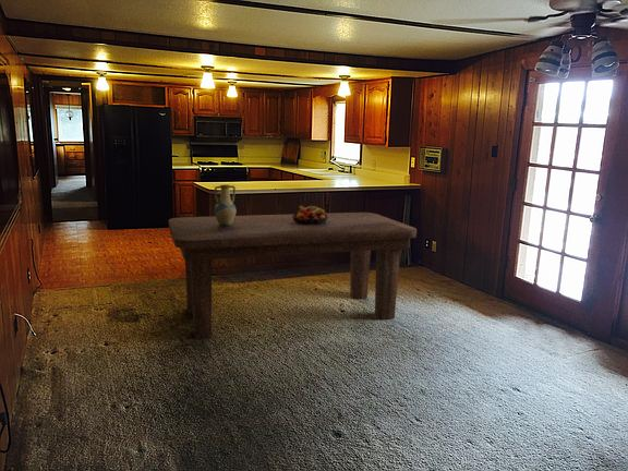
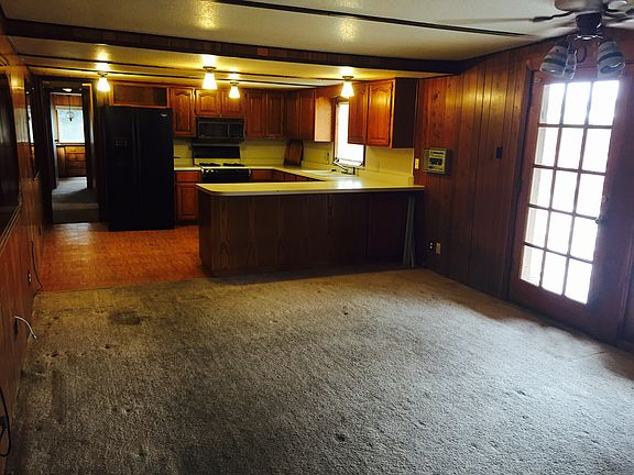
- fruit bowl (310, 214)
- vase (225, 204)
- dining table (290, 254)
